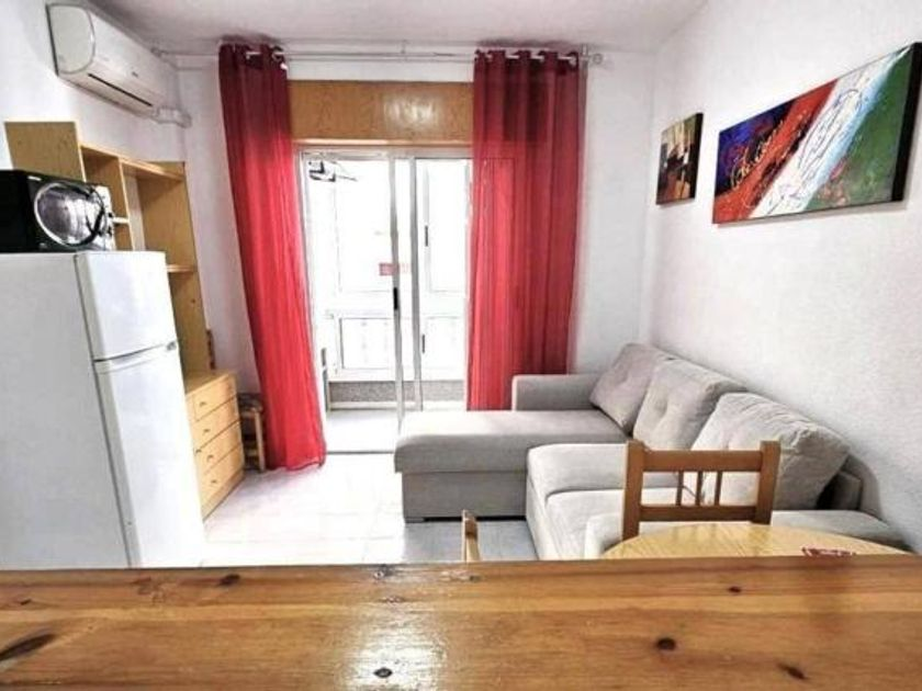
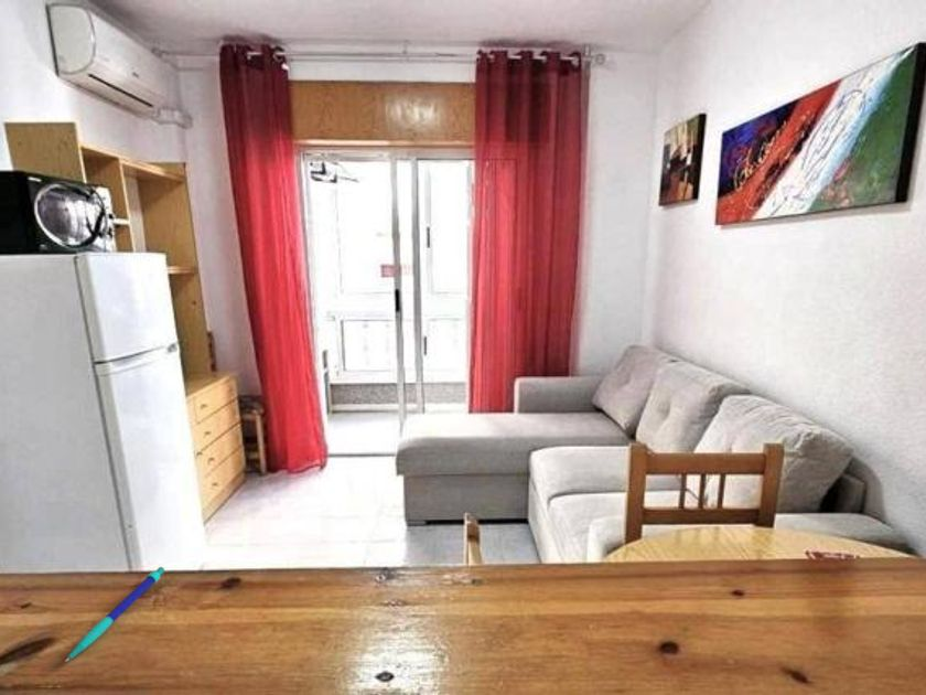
+ pen (118, 609)
